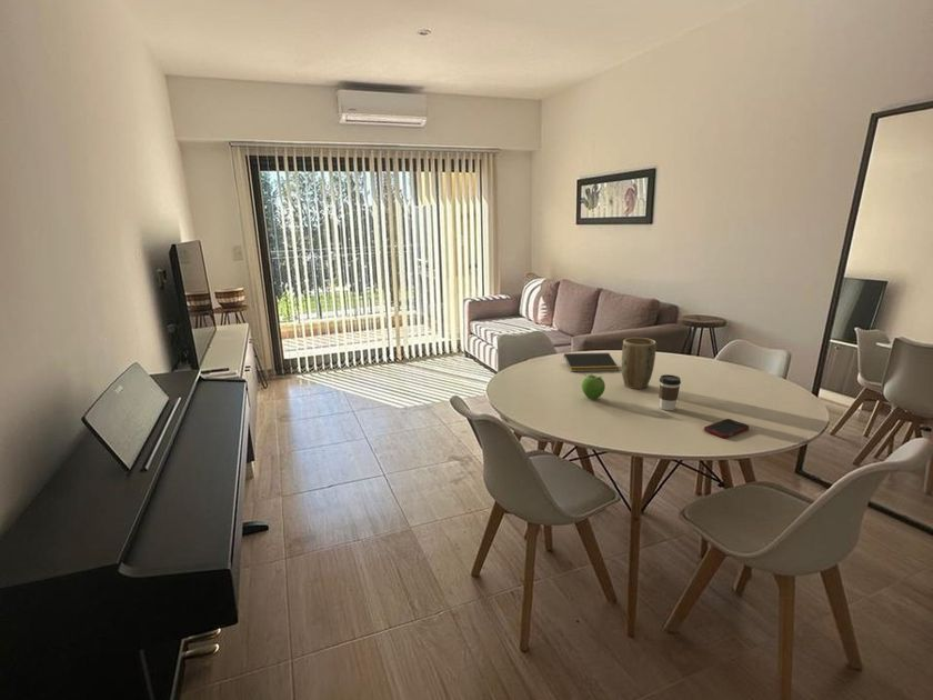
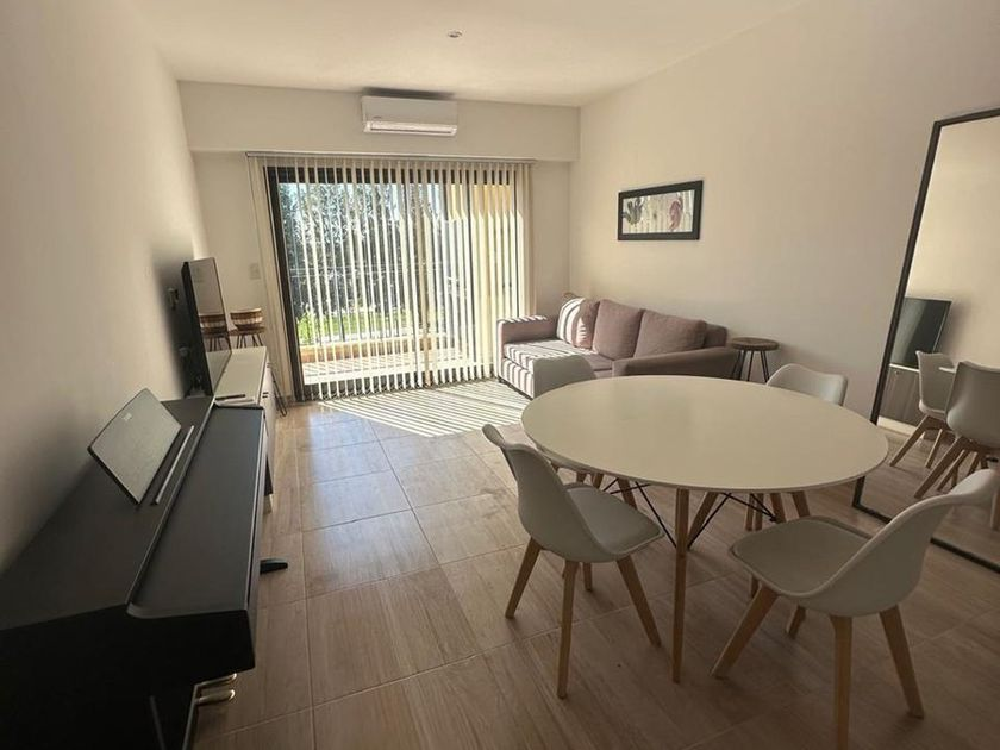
- cell phone (725, 428)
- plant pot (638, 363)
- notepad (590, 361)
- coffee cup (669, 392)
- fruit (593, 386)
